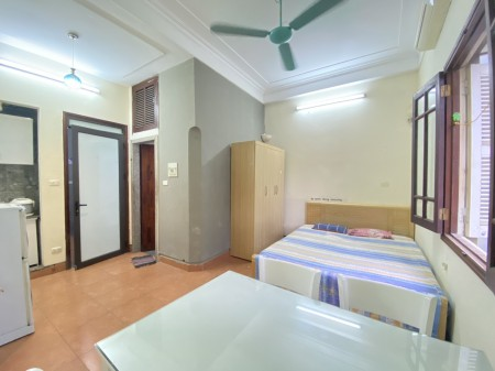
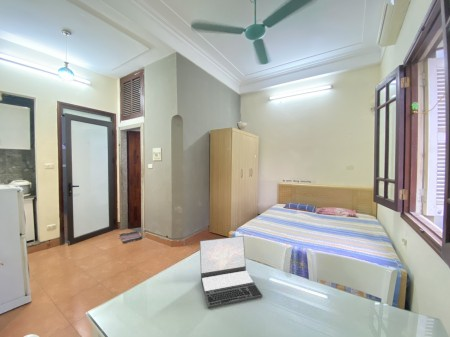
+ laptop (228, 266)
